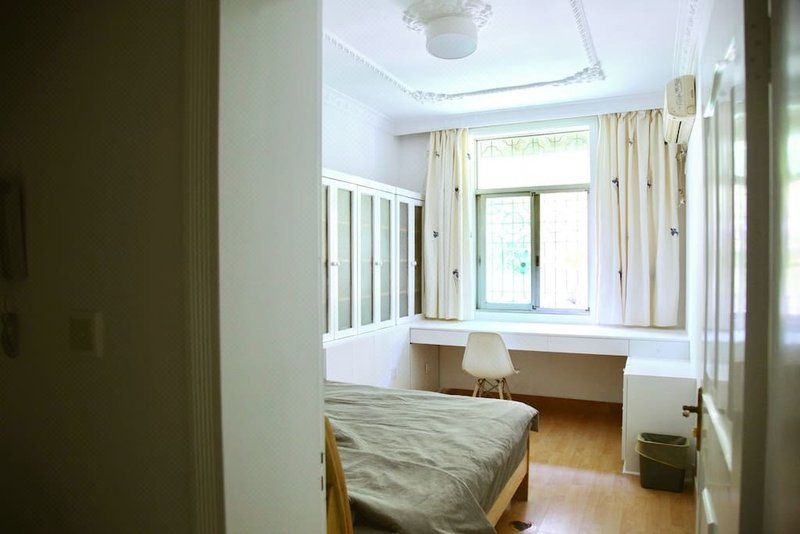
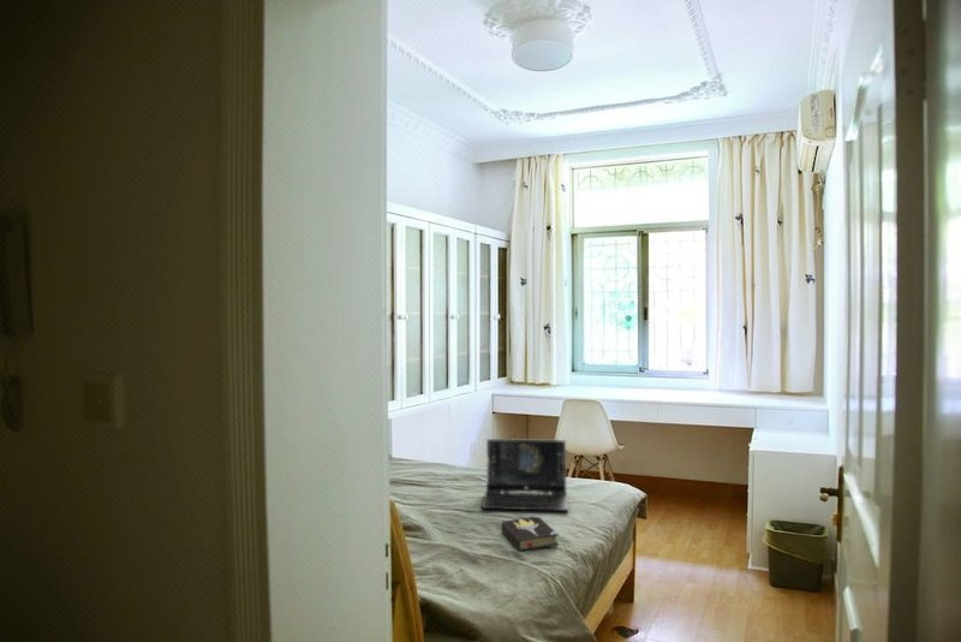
+ laptop computer (525, 474)
+ hardback book (529, 531)
